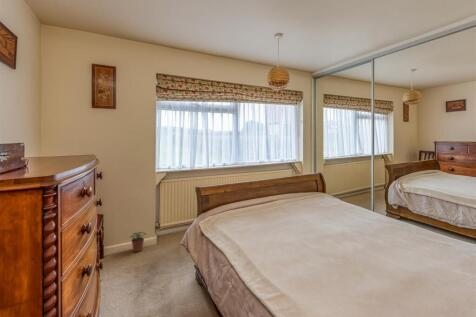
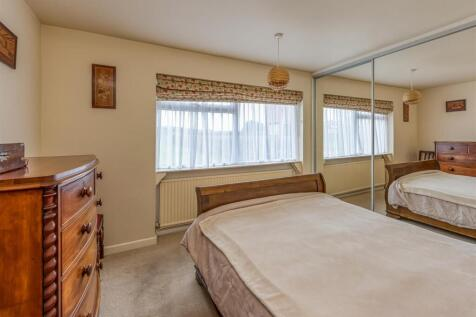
- potted plant (138, 241)
